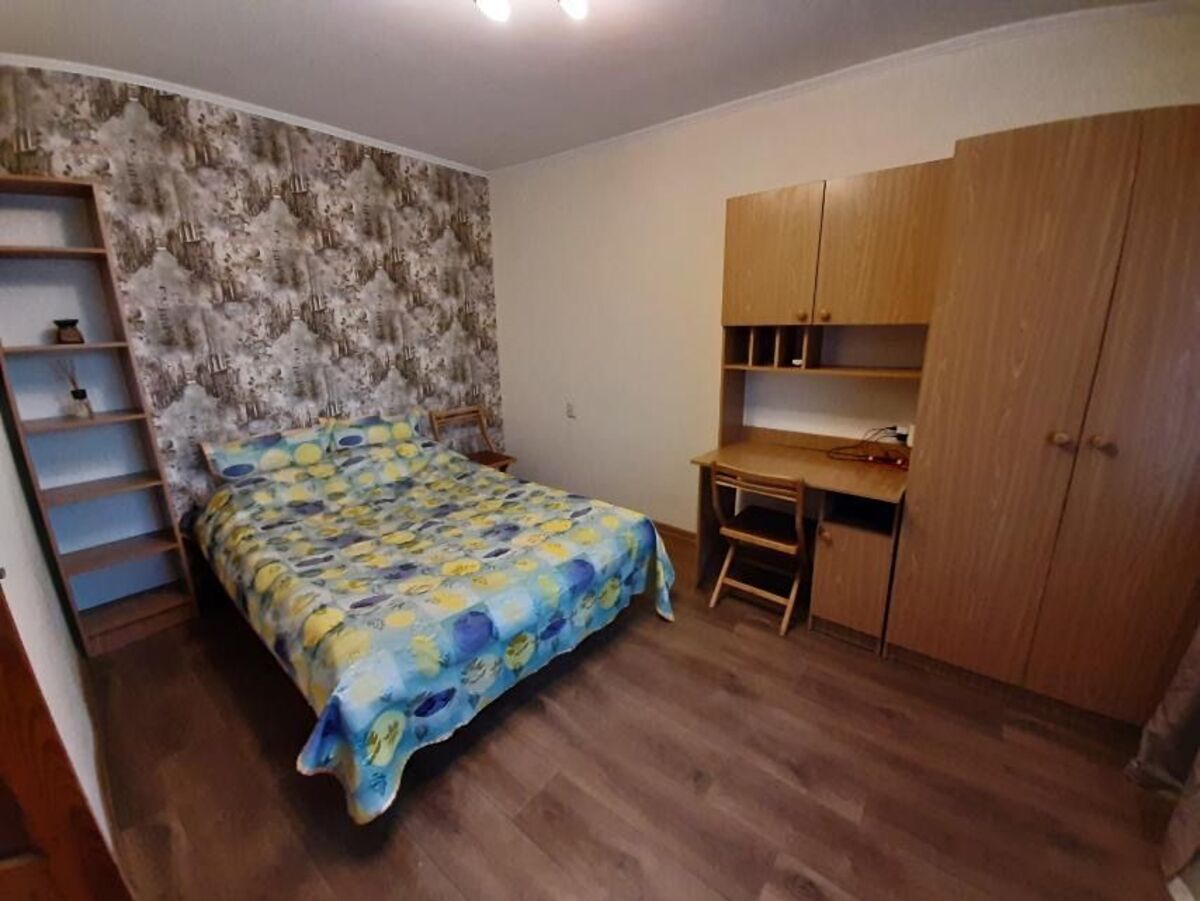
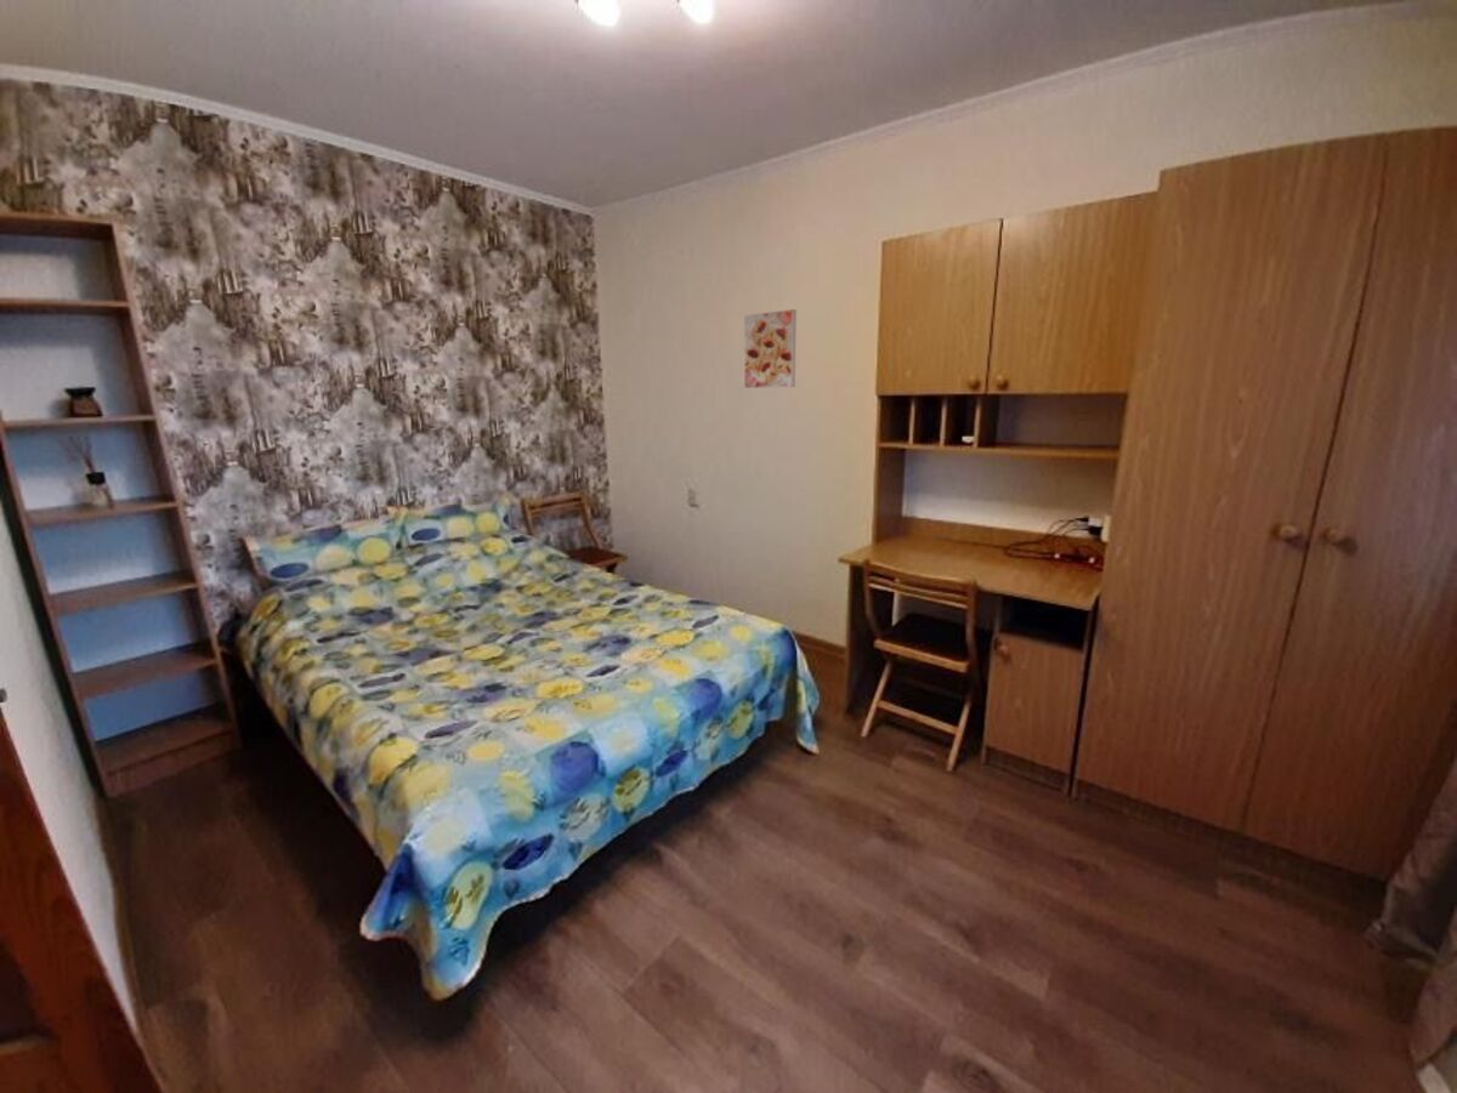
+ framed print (769, 351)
